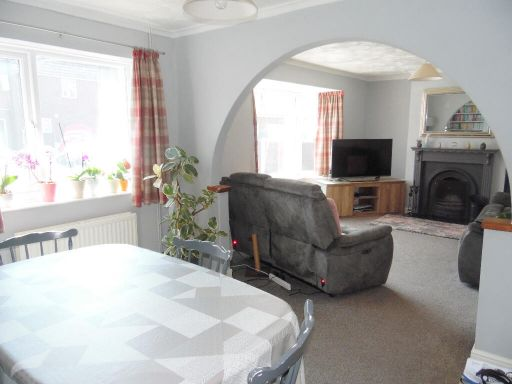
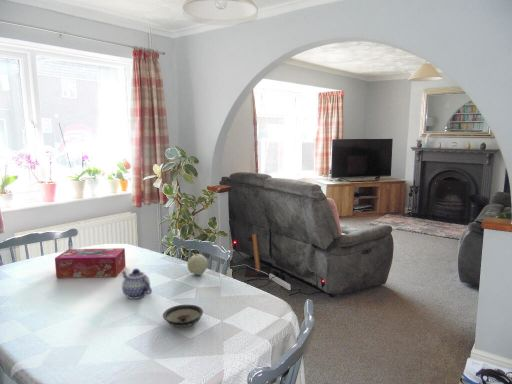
+ fruit (197, 264)
+ tissue box (91, 262)
+ saucer (183, 317)
+ teapot (135, 282)
